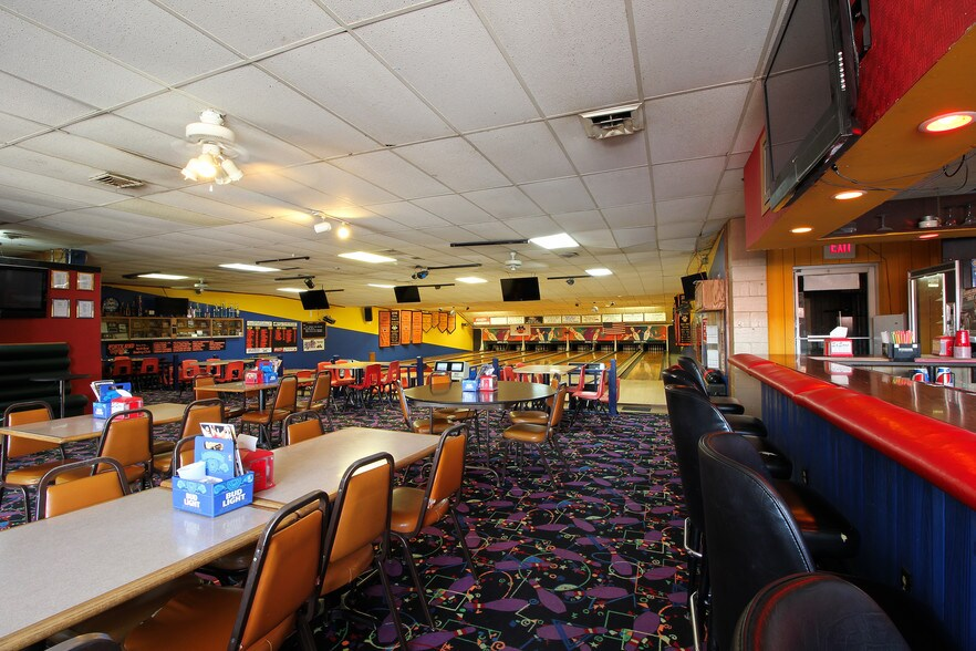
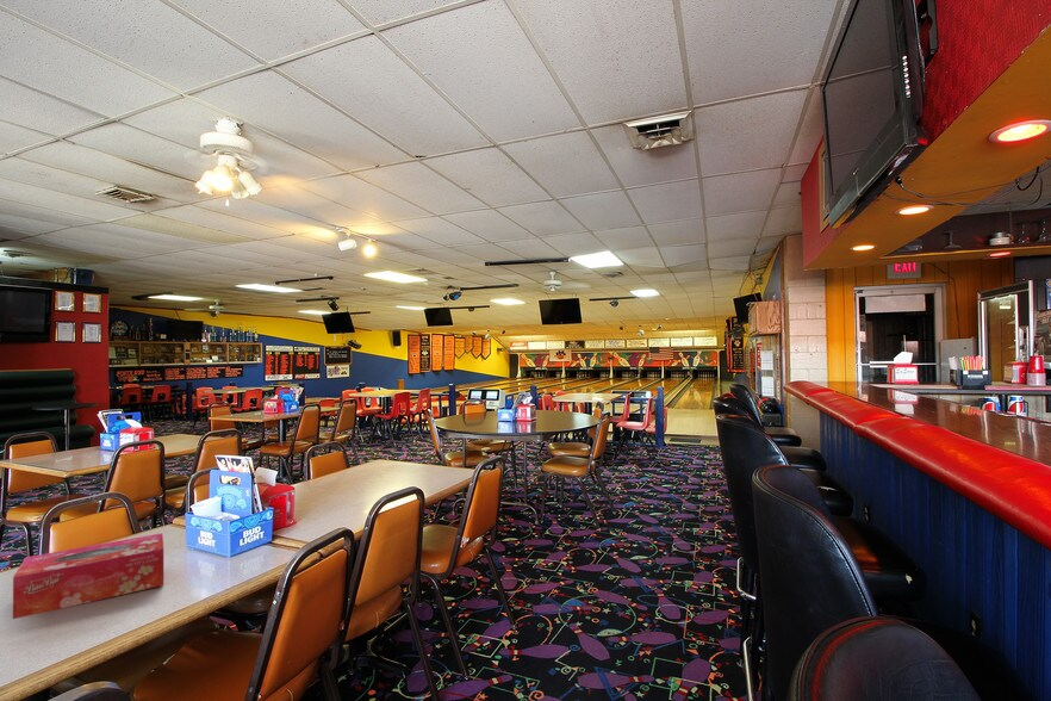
+ tissue box (95, 571)
